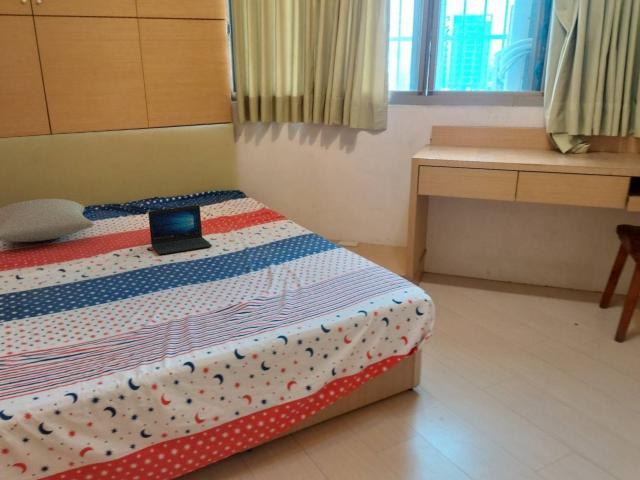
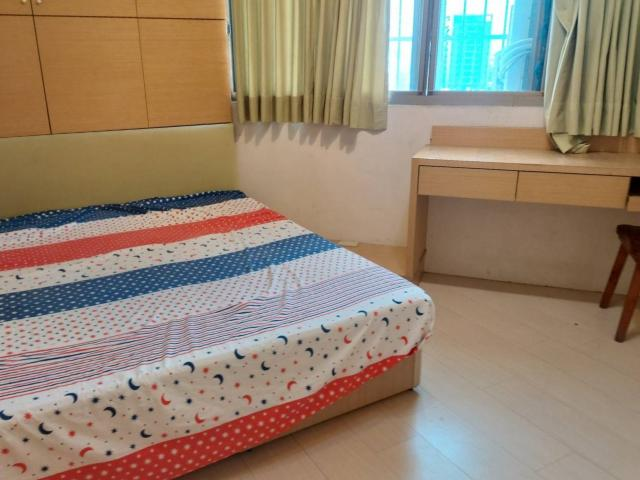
- pillow (40, 220)
- laptop (180, 229)
